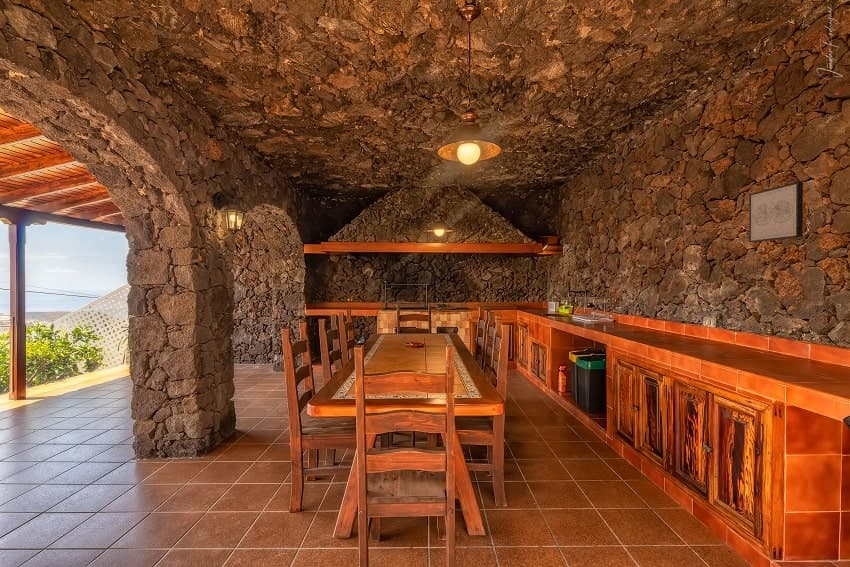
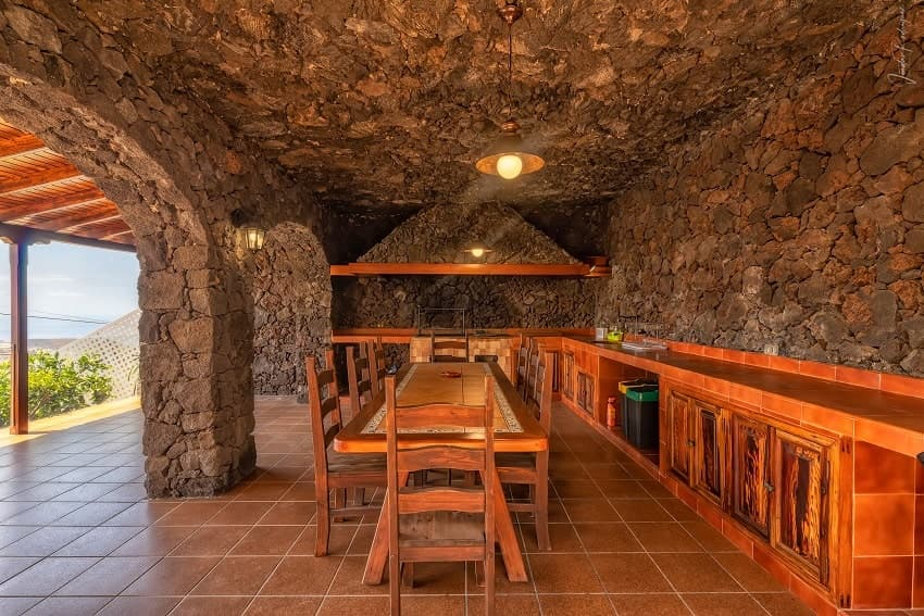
- wall art (774, 214)
